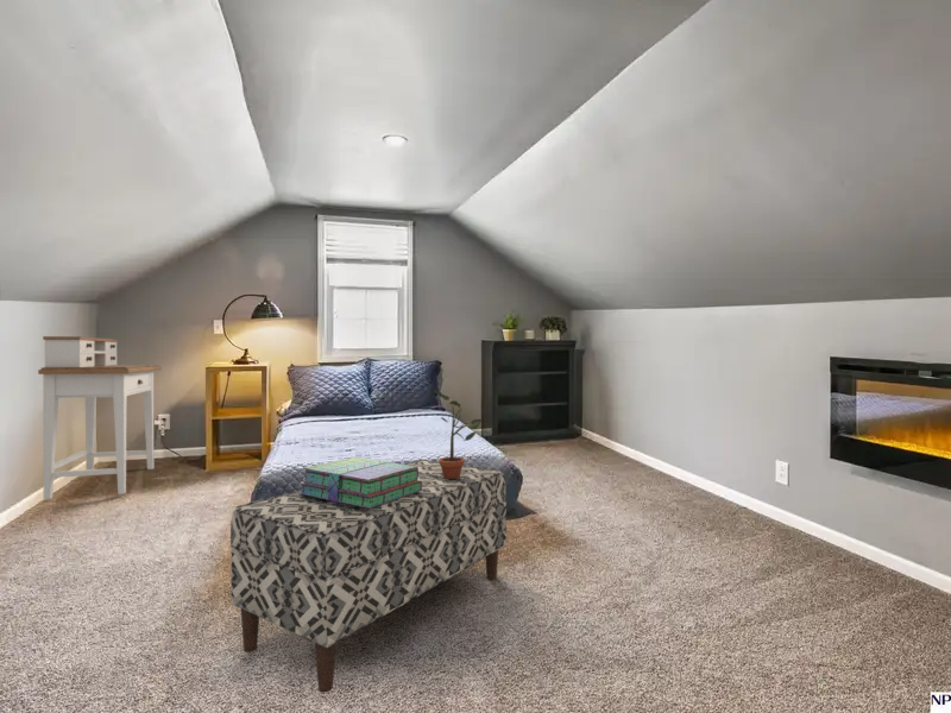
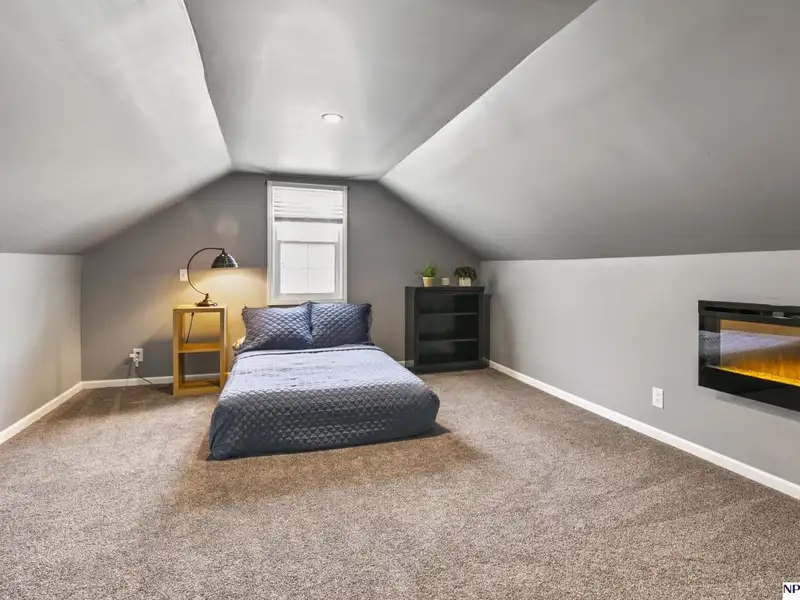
- bench (386, 548)
- stack of books (361, 479)
- potted plant (452, 433)
- desk (114, 410)
